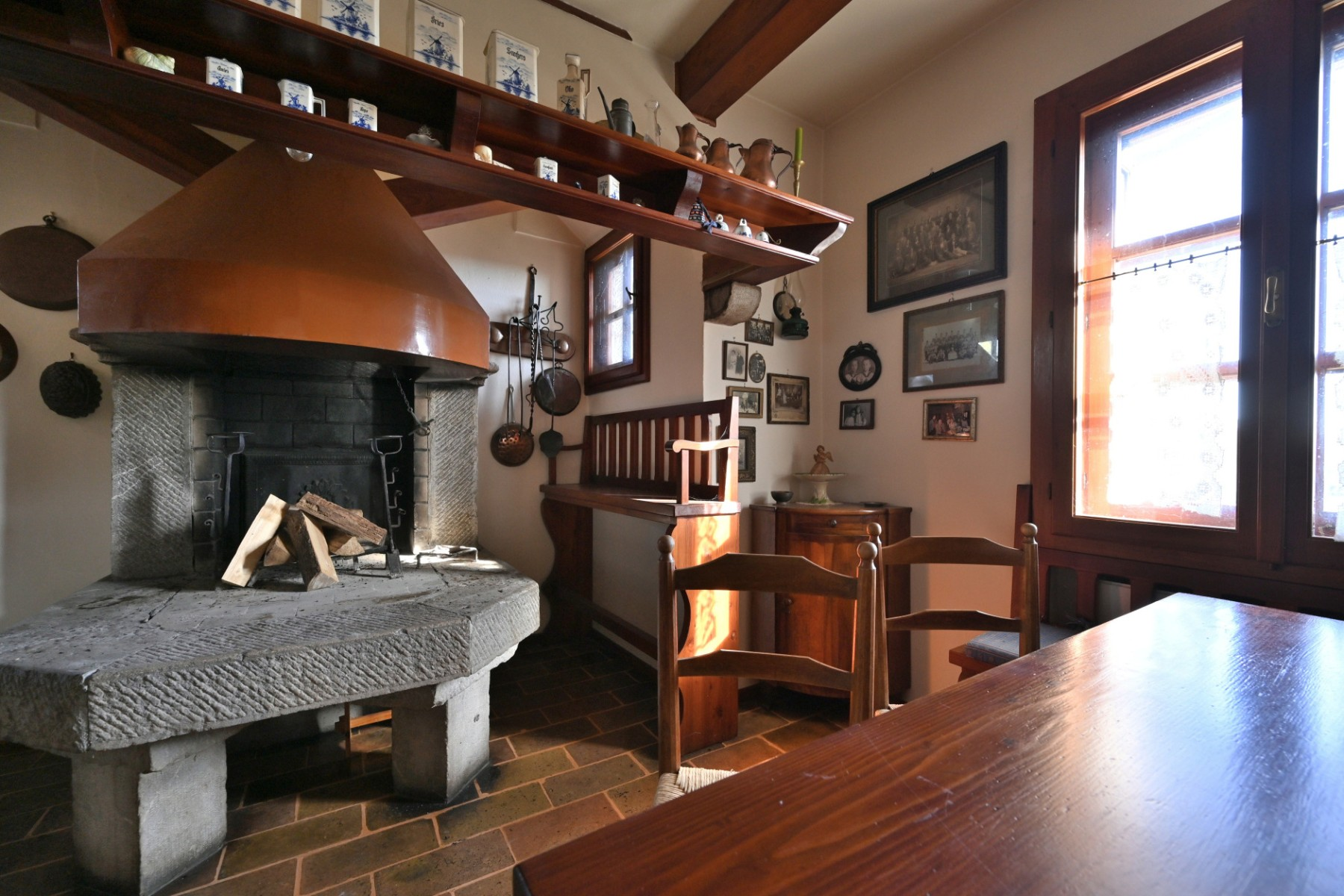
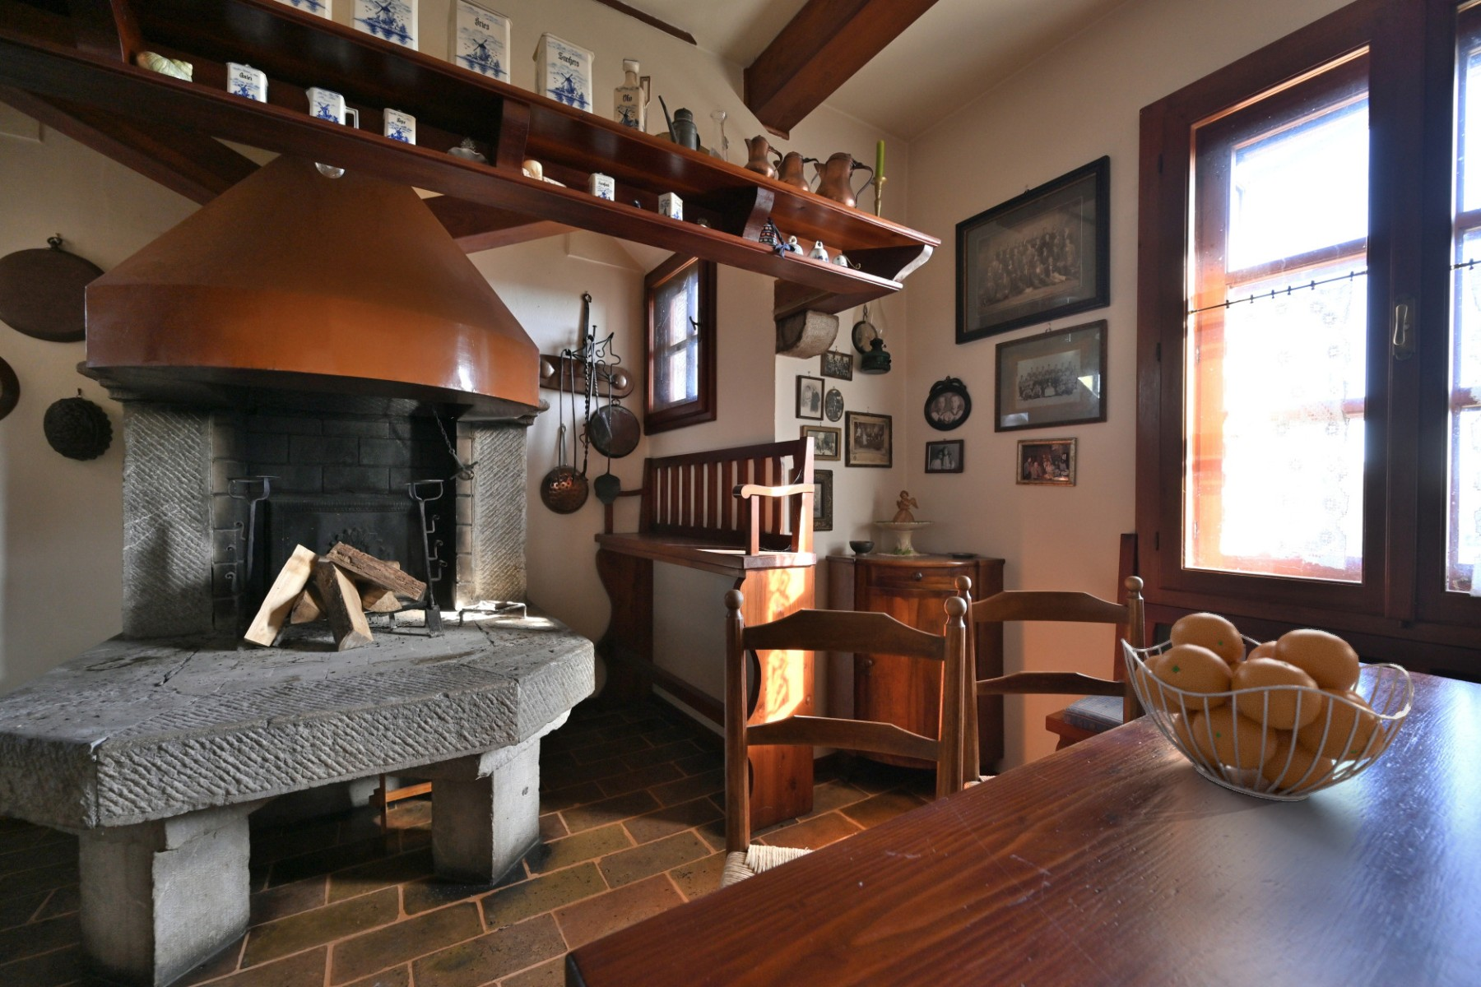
+ fruit basket (1248, 699)
